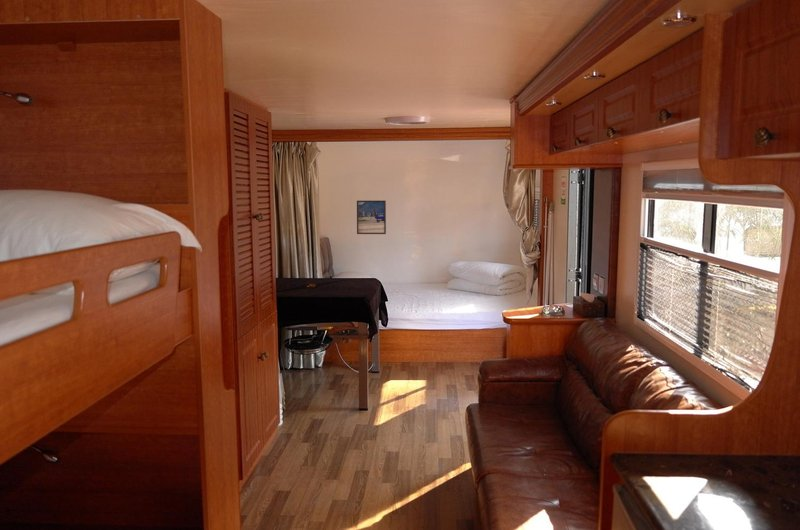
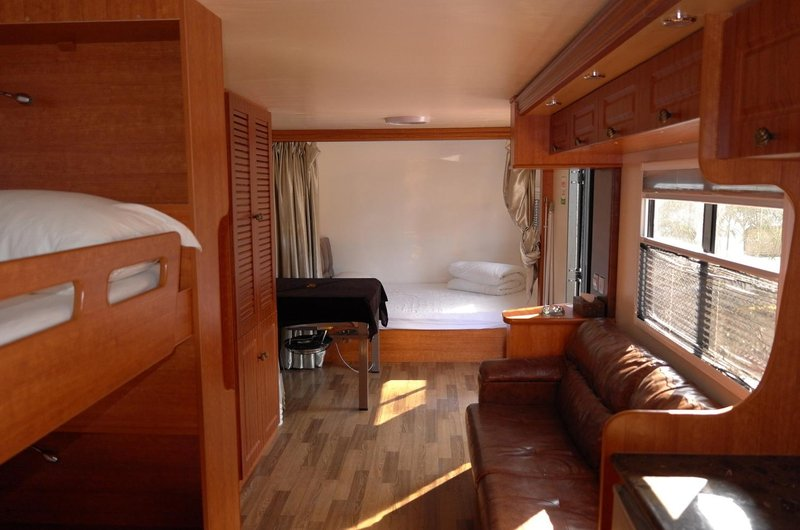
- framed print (371, 217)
